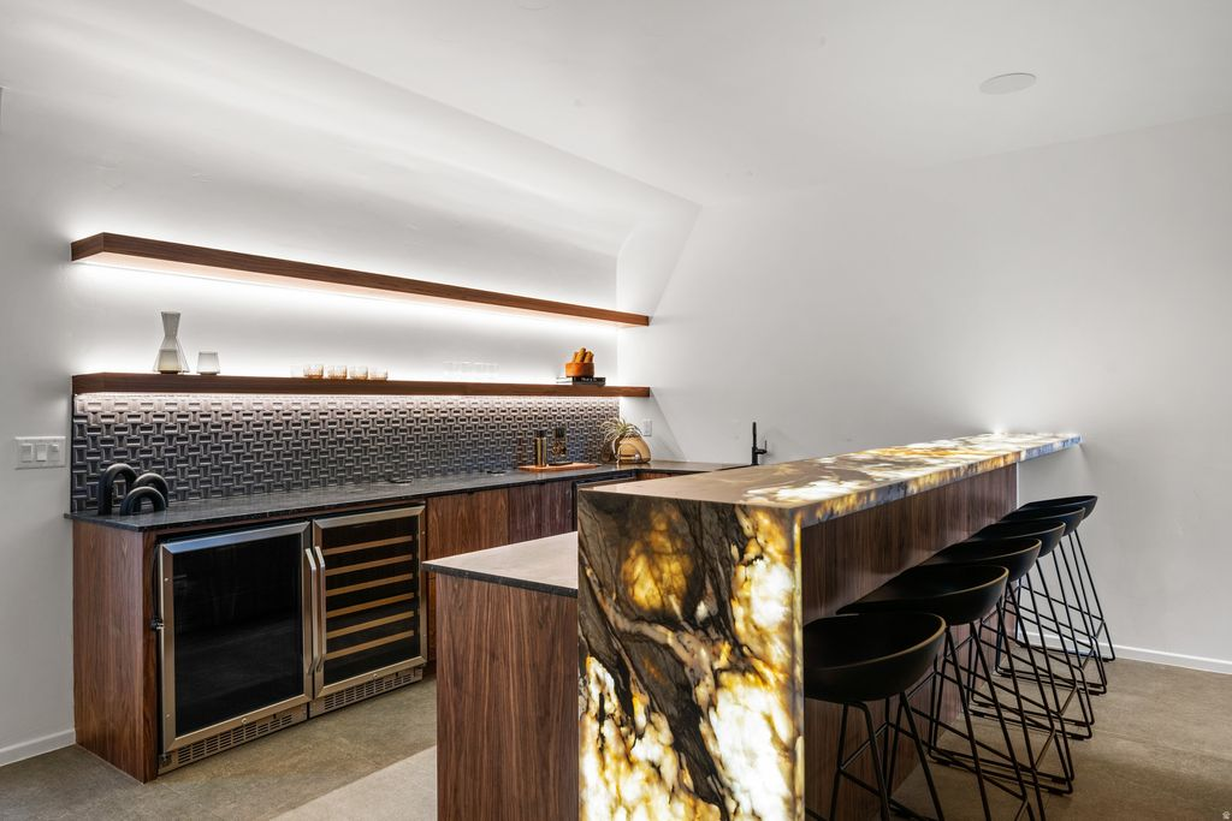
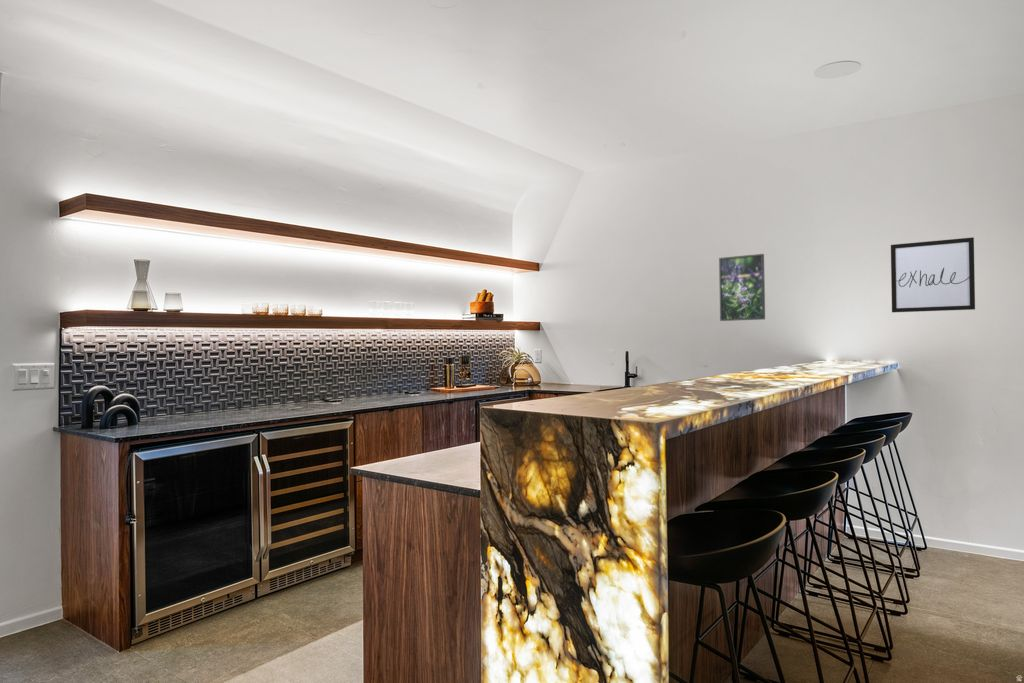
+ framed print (741, 288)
+ wall art (931, 276)
